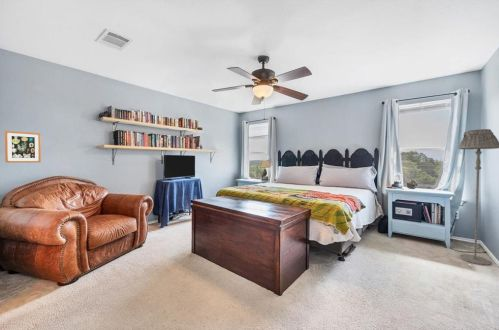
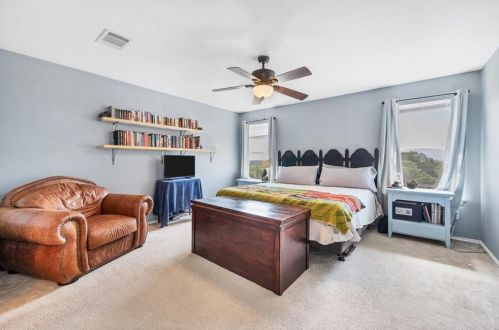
- floor lamp (477, 195)
- wall art (23, 147)
